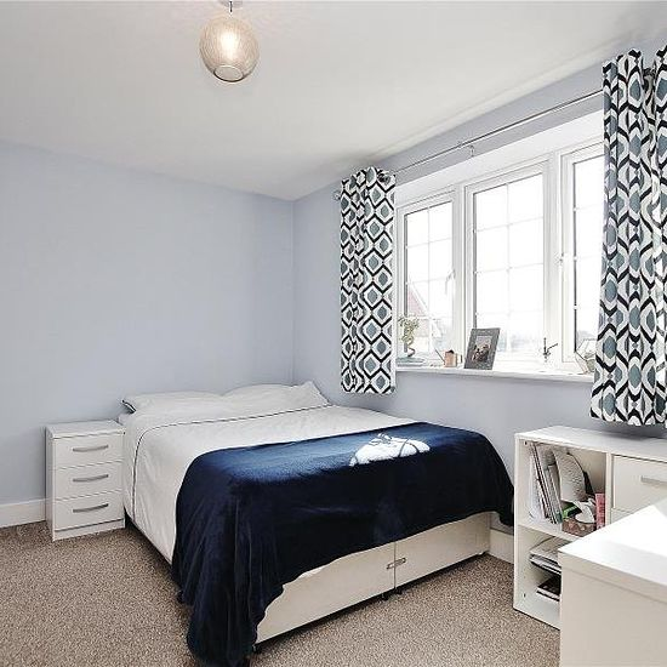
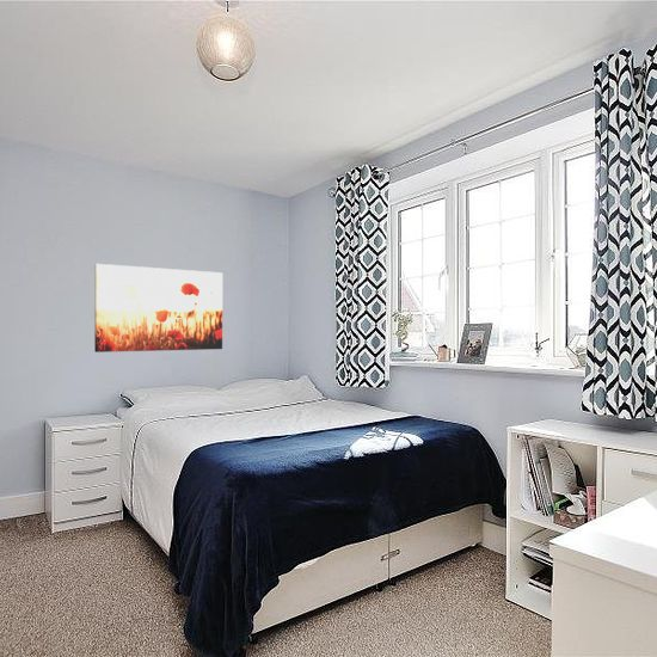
+ wall art (162, 309)
